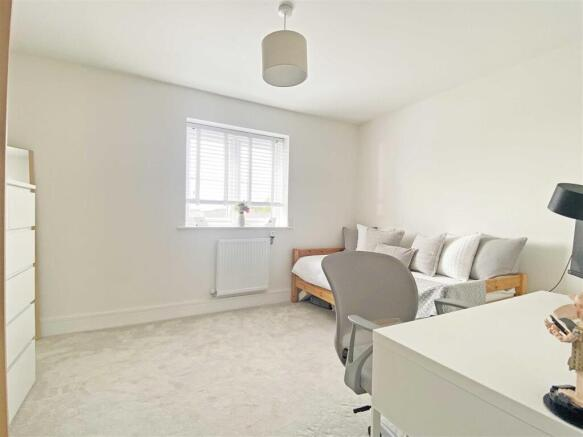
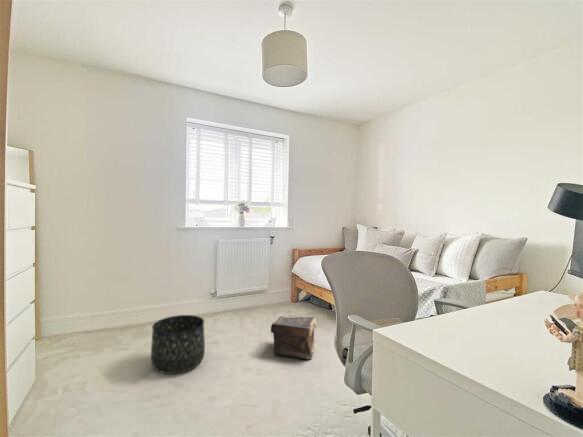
+ basket (178, 343)
+ pouch (294, 335)
